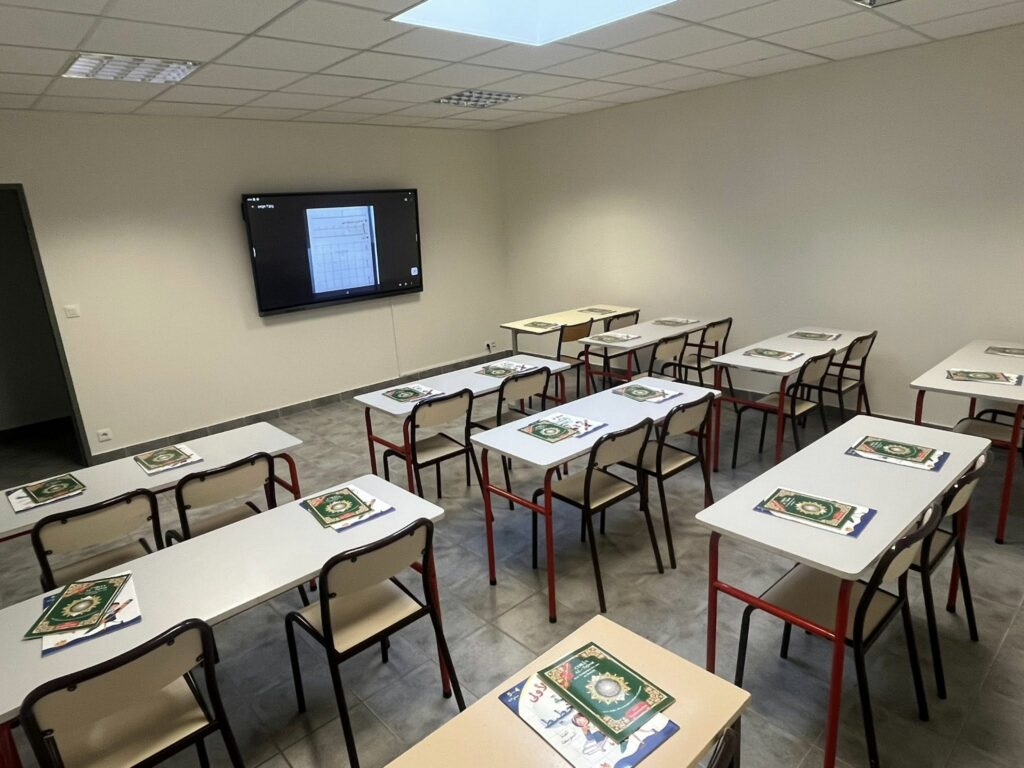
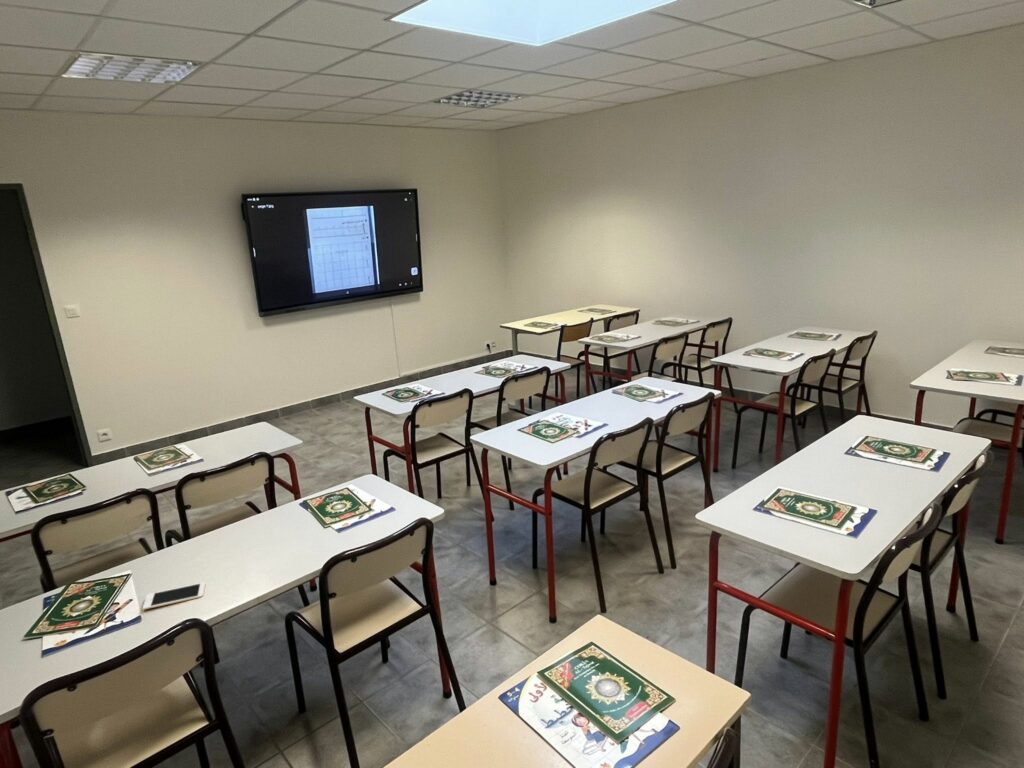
+ cell phone (175, 595)
